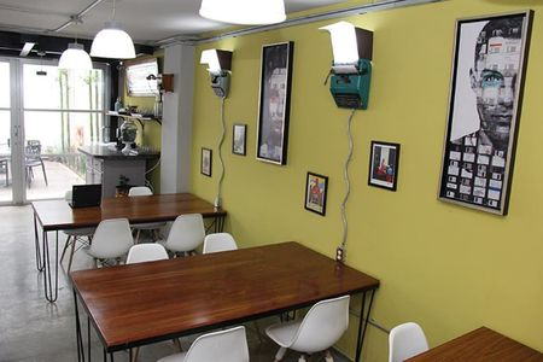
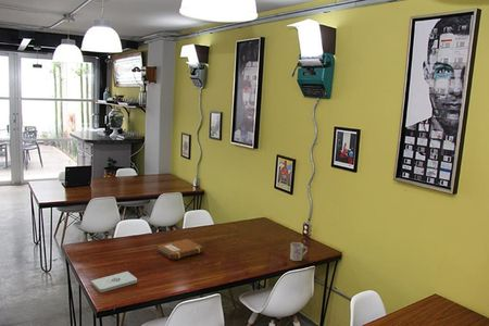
+ notepad (114, 281)
+ notebook (179, 249)
+ mug (299, 251)
